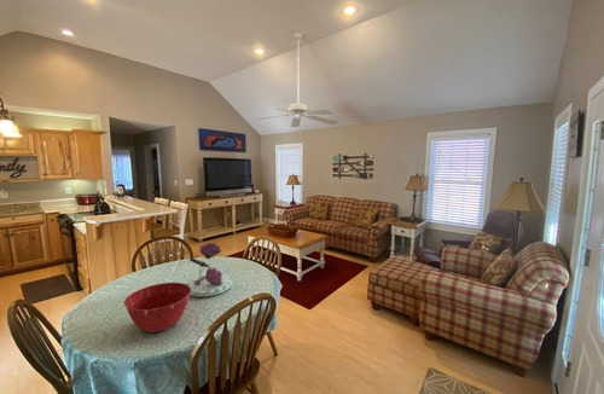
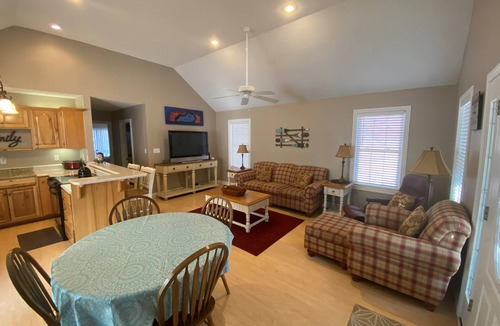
- mixing bowl (159, 308)
- flower arrangement (207, 259)
